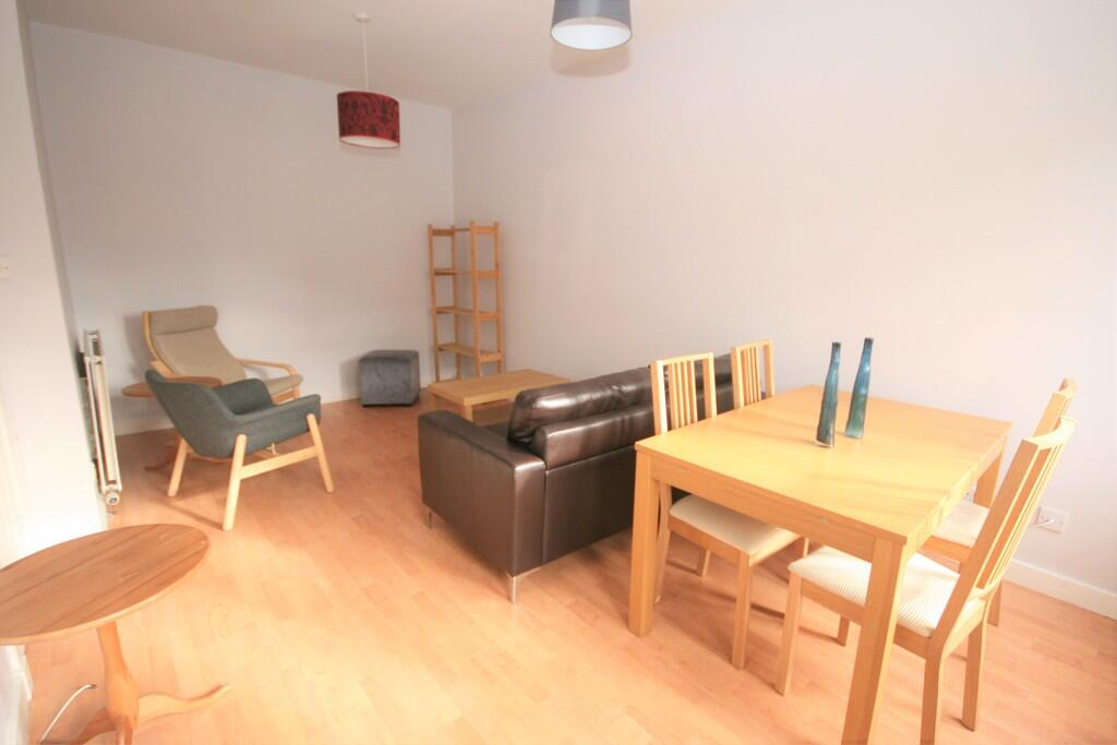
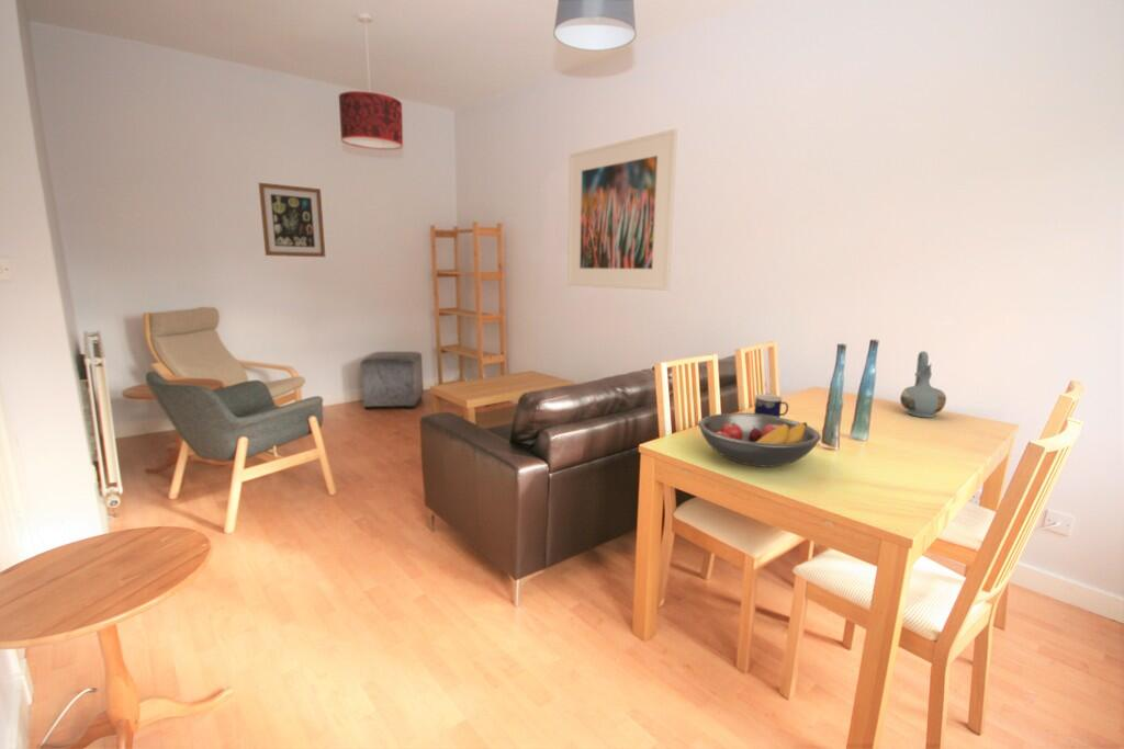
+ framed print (615, 217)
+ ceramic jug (924, 384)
+ fruit bowl (756, 439)
+ cup (771, 410)
+ wall art (293, 222)
